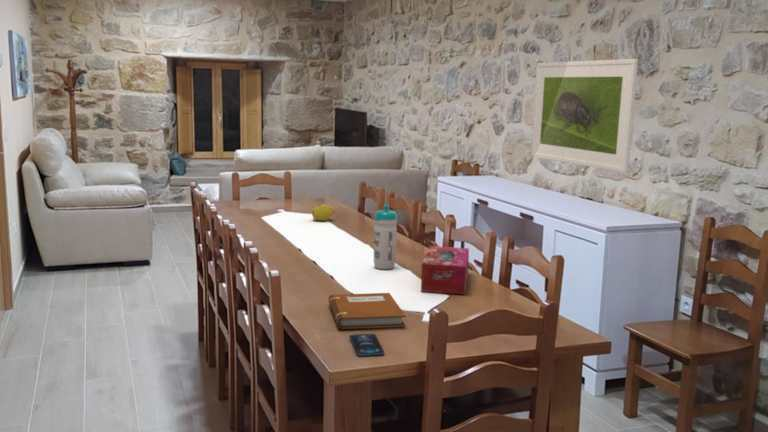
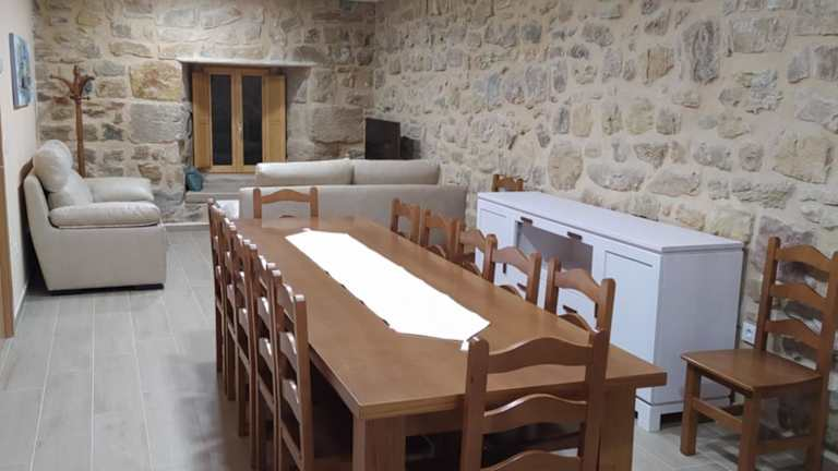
- fruit (323, 212)
- notebook (364, 309)
- smartphone (366, 344)
- tissue box (446, 268)
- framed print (578, 113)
- water bottle (385, 236)
